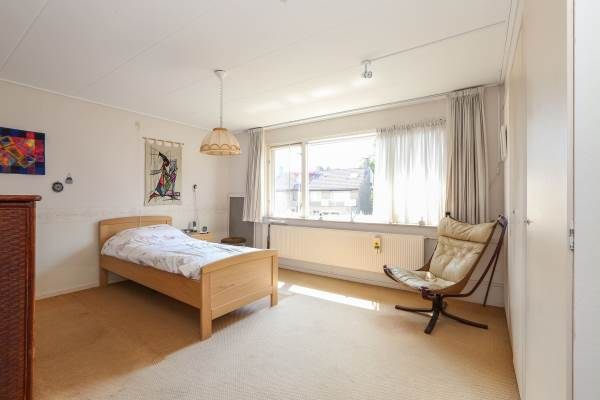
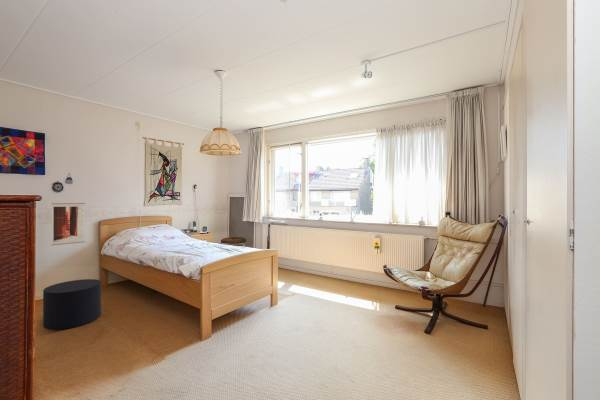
+ wall art (69, 223)
+ stool (73, 302)
